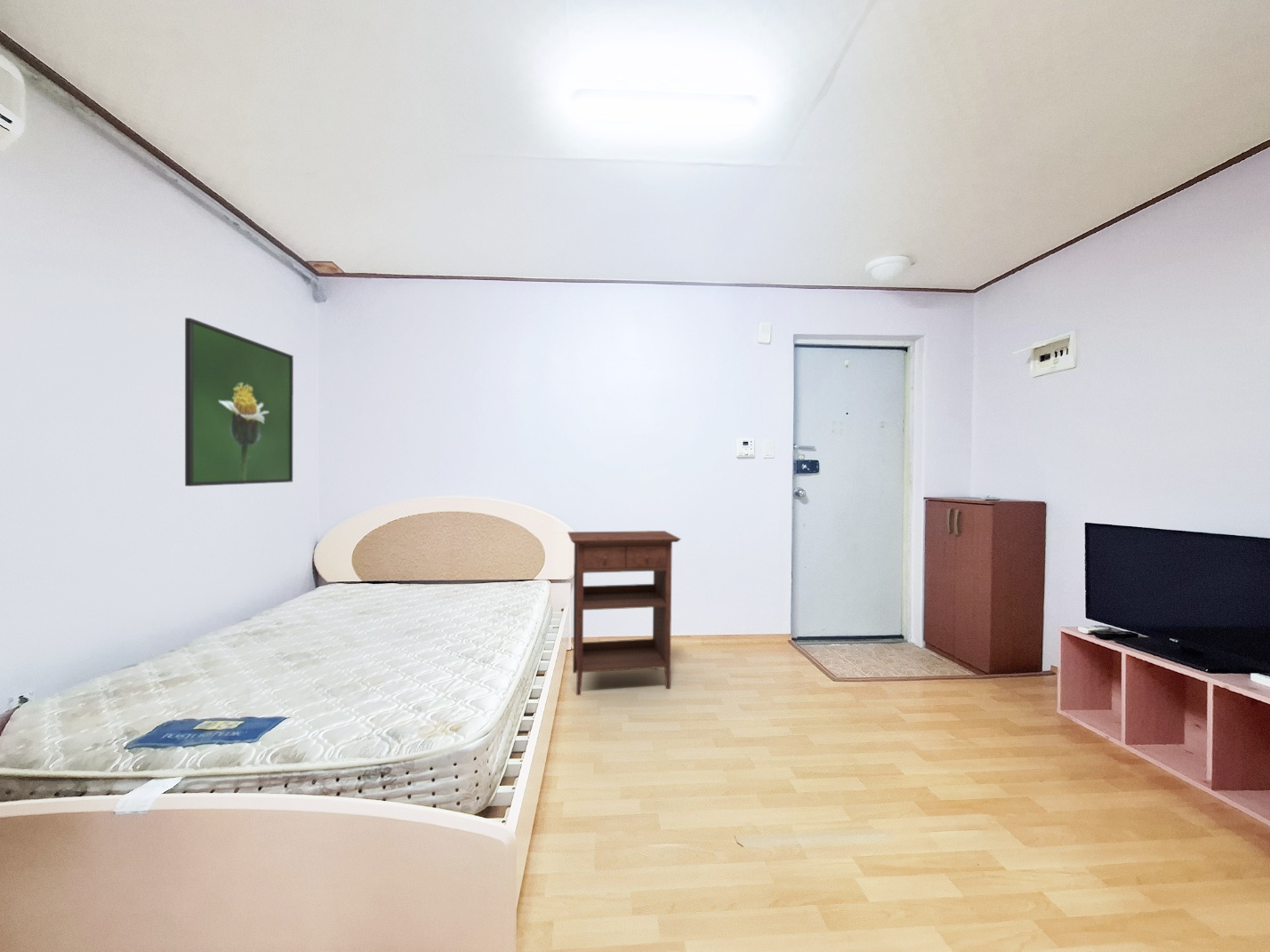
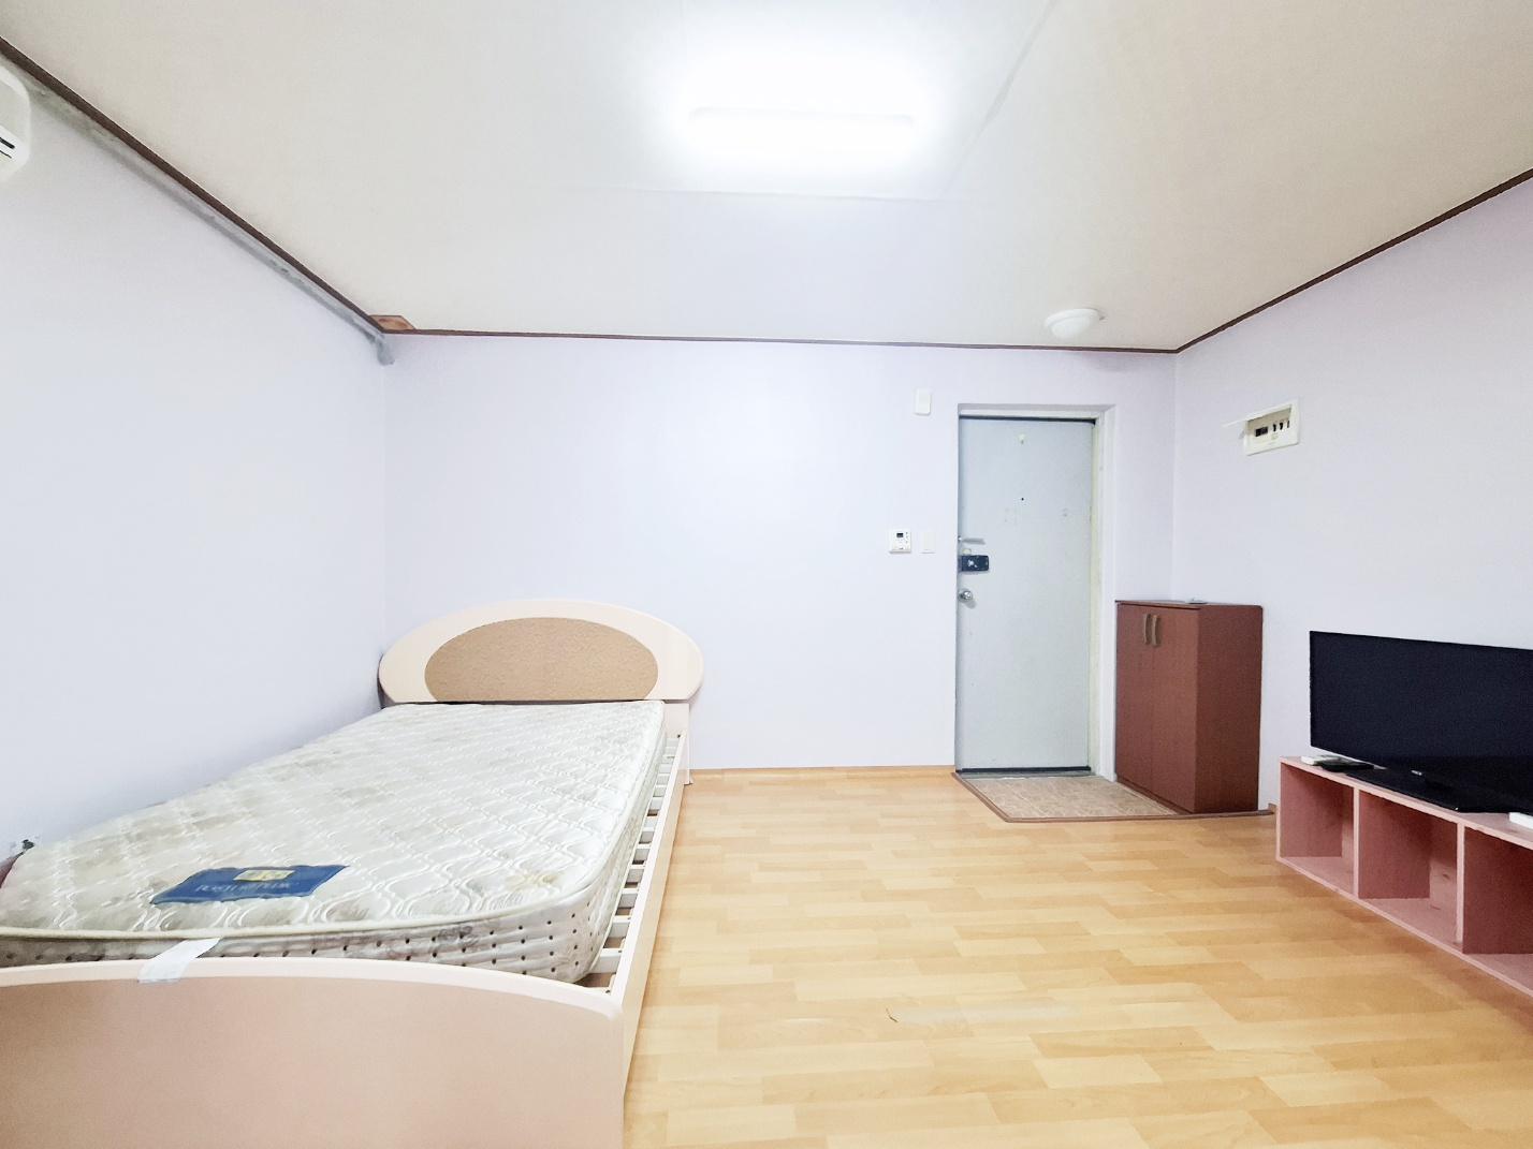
- nightstand (621, 608)
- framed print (246, 412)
